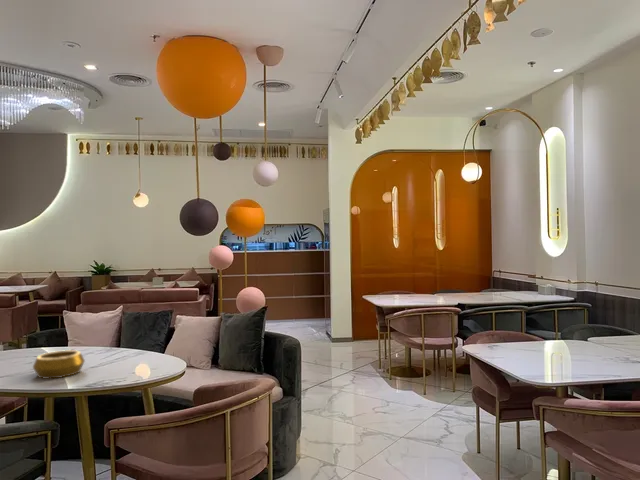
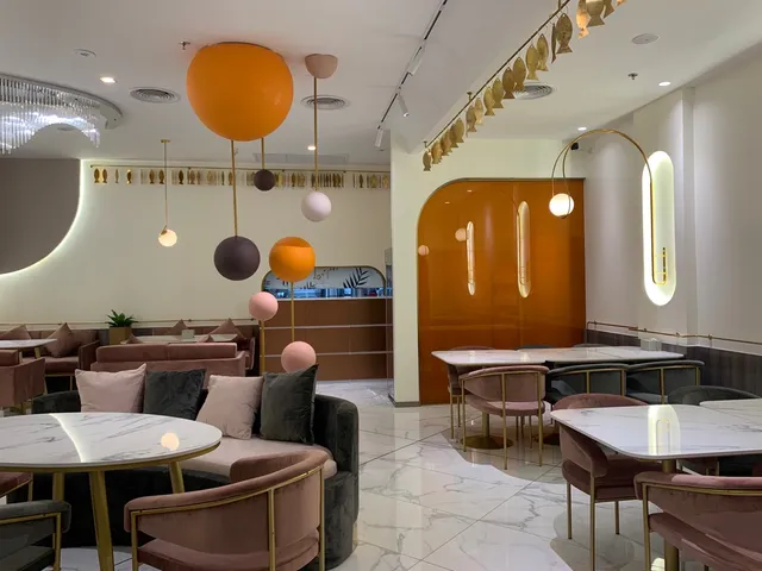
- decorative bowl (59, 363)
